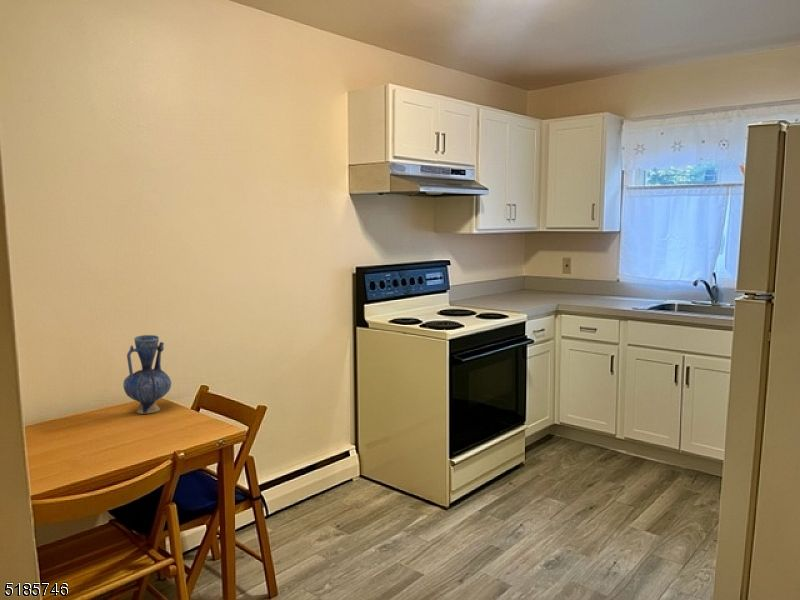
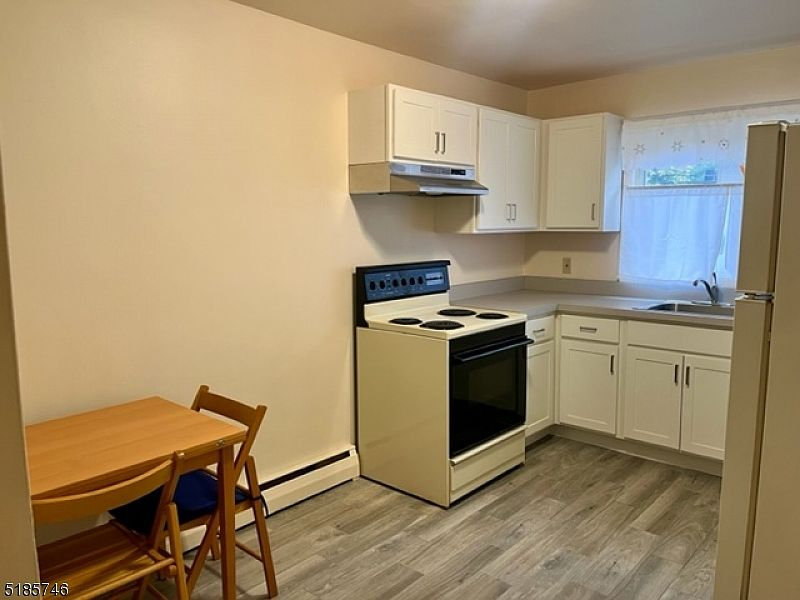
- vase (146, 373)
